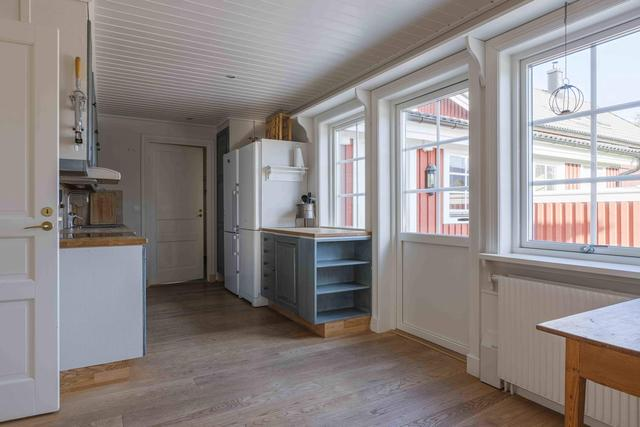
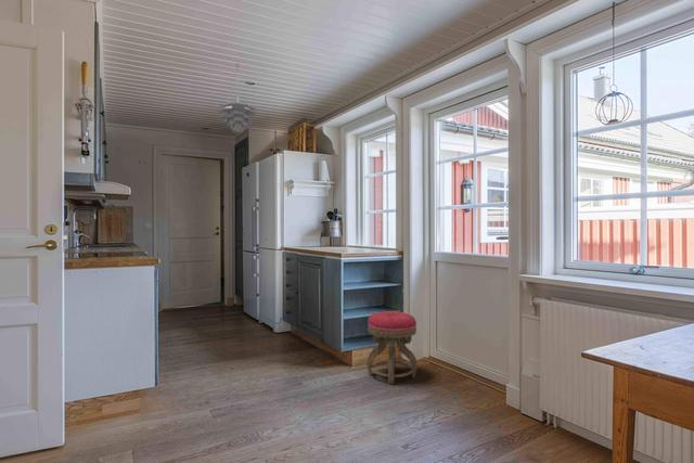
+ stool (391, 345)
+ pendant light (237, 98)
